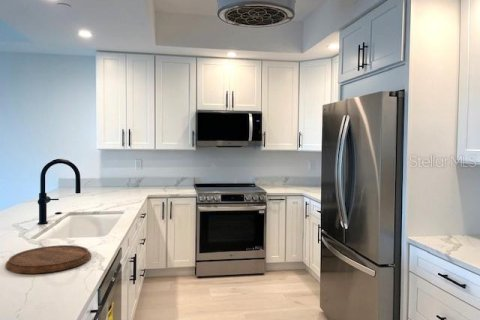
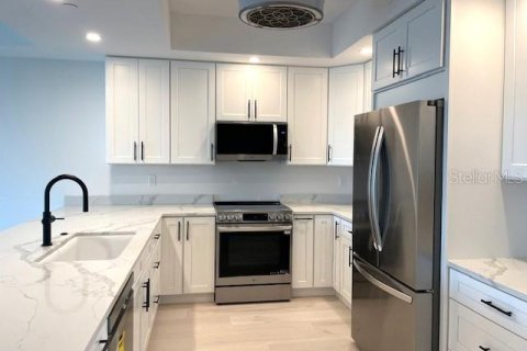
- cutting board (50, 257)
